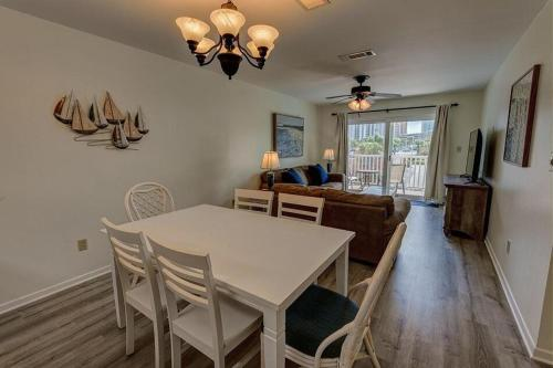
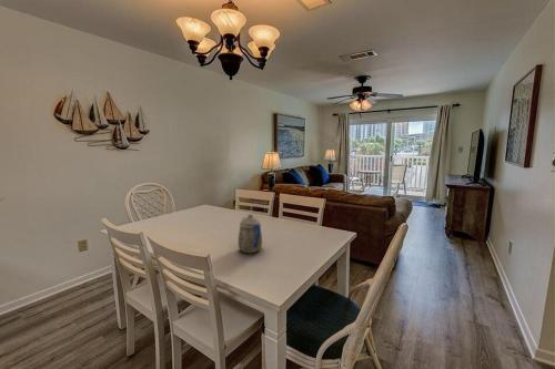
+ teapot (250, 232)
